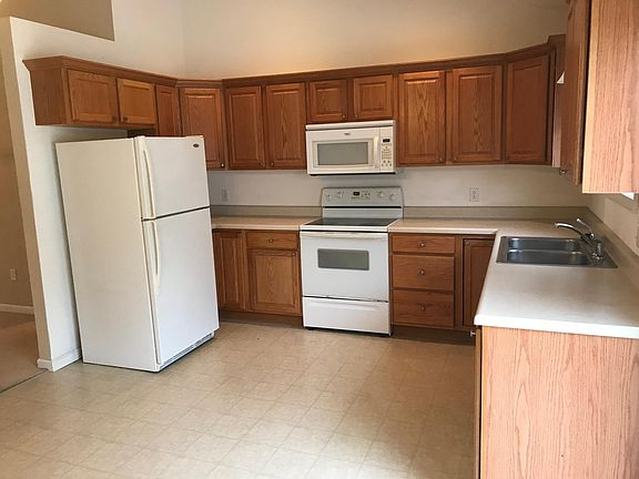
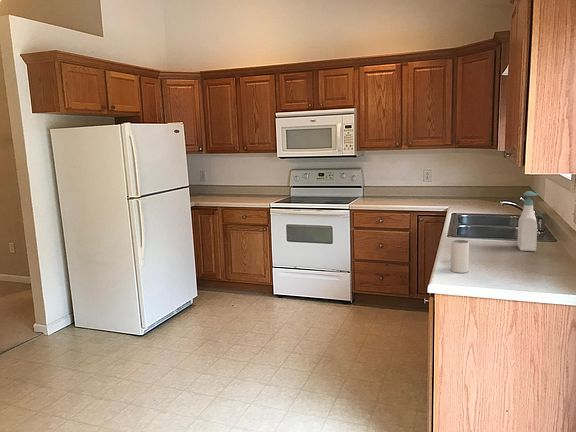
+ soap bottle (529, 220)
+ mug (460, 255)
